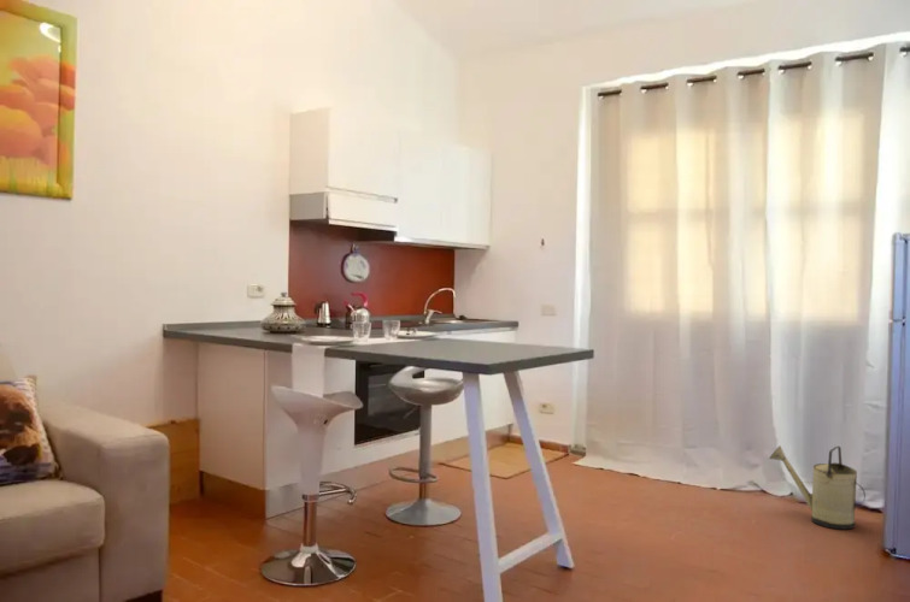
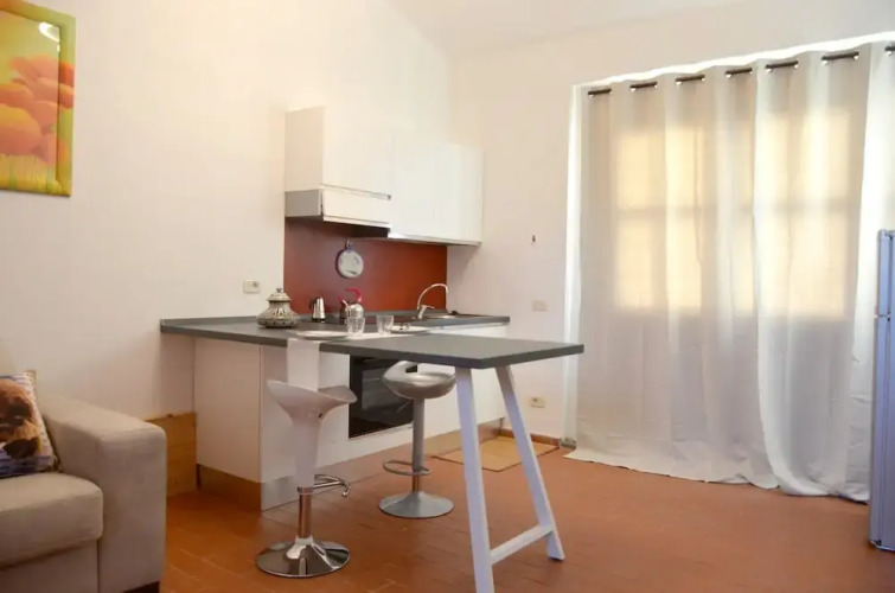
- watering can (815, 482)
